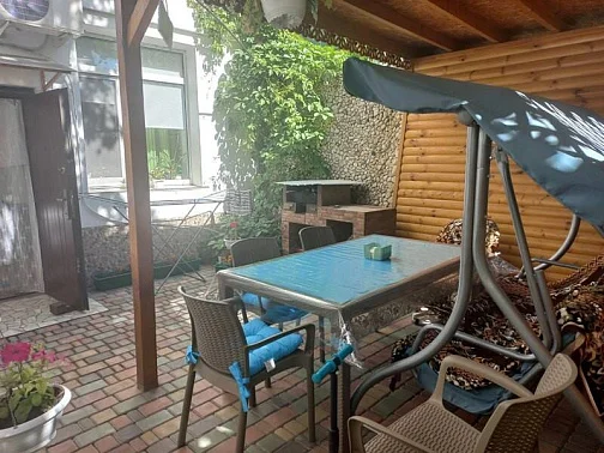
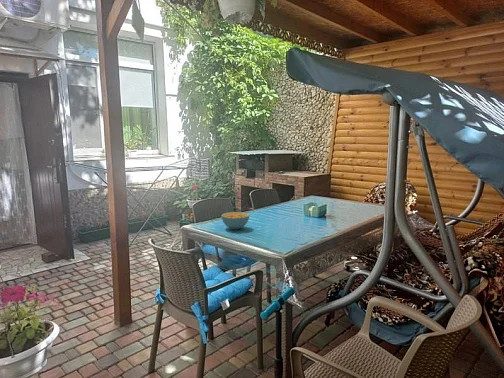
+ cereal bowl (235, 221)
